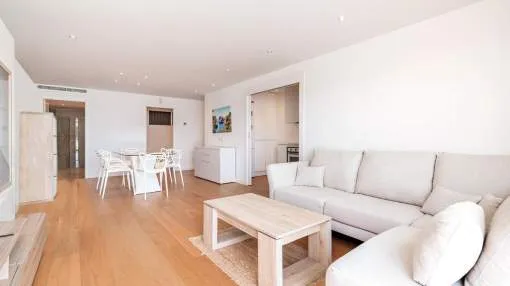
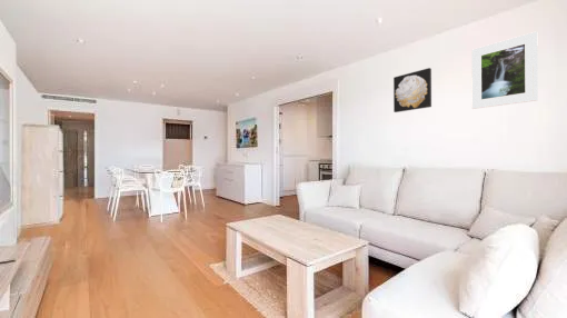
+ wall art (411, 91)
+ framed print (501, 72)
